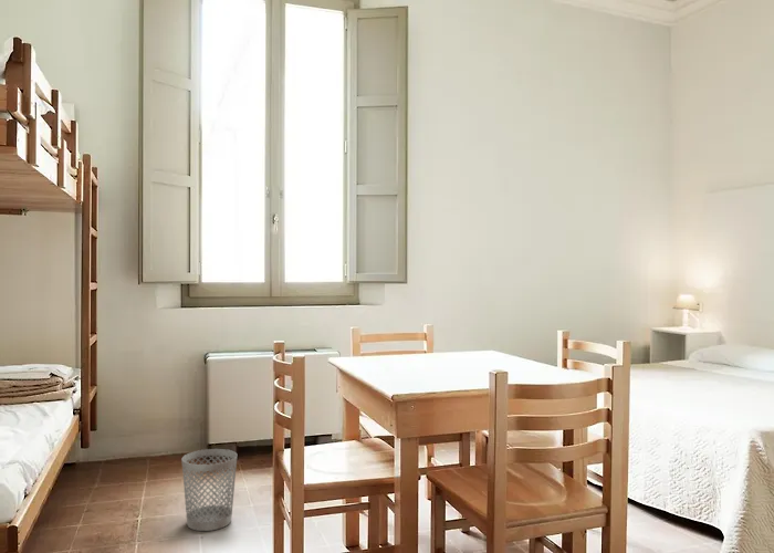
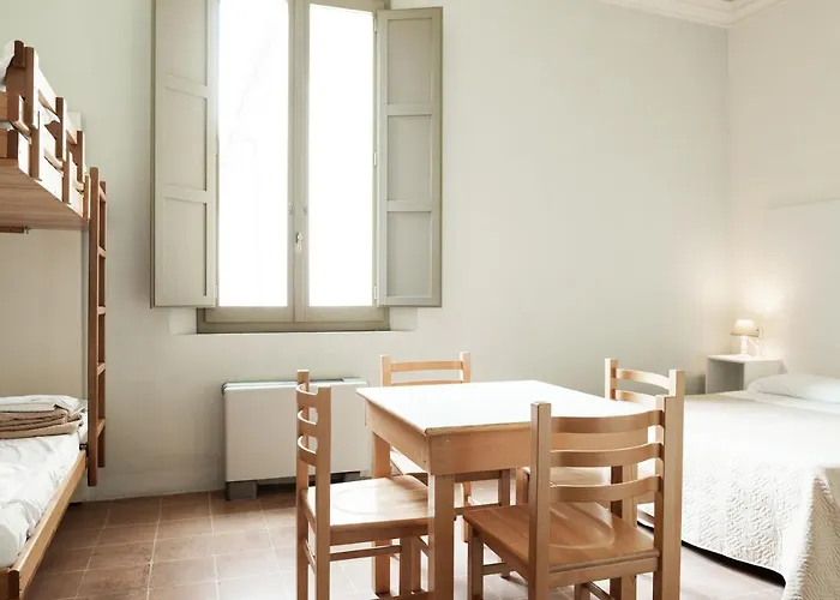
- wastebasket (209, 489)
